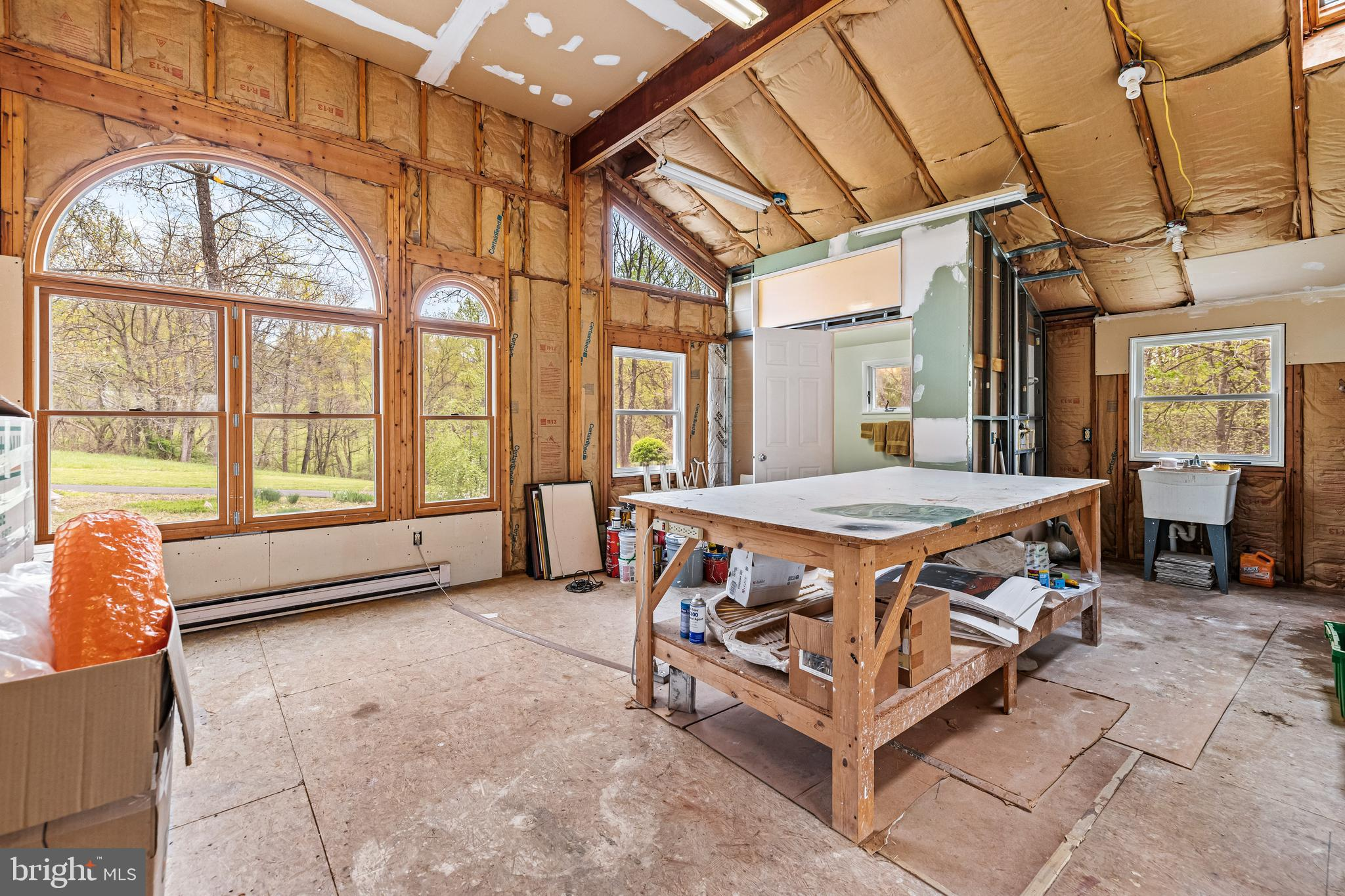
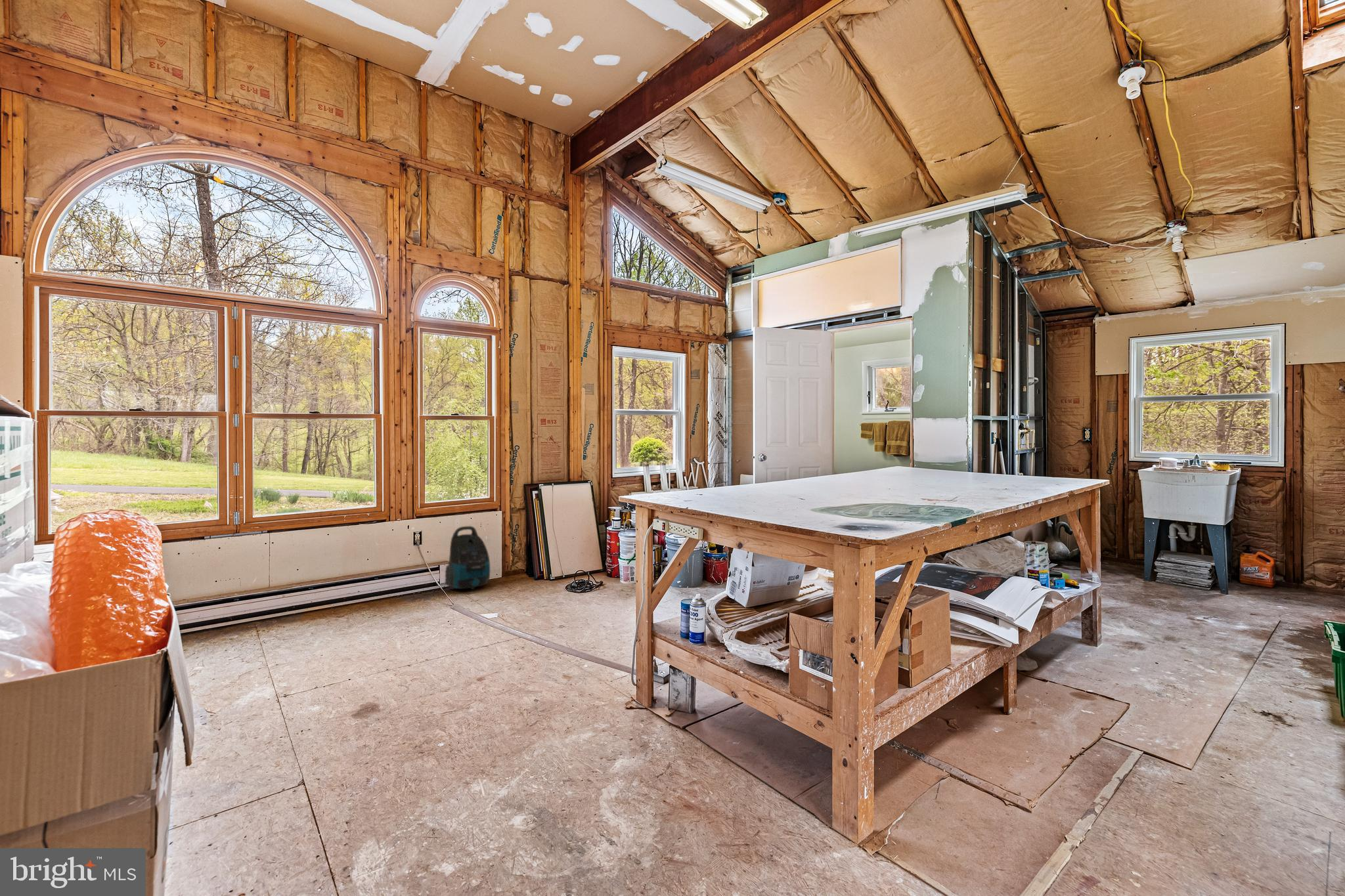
+ vacuum cleaner (468, 557)
